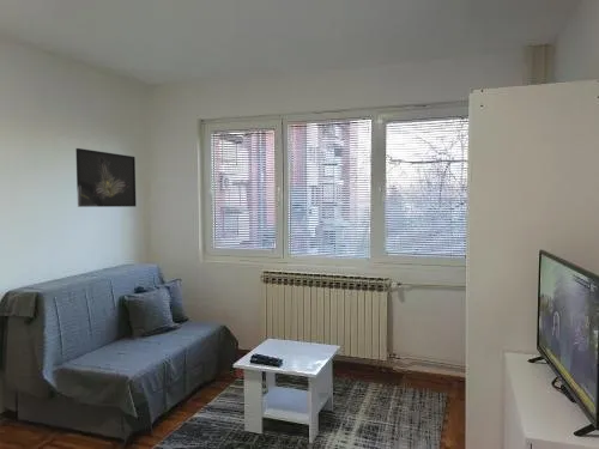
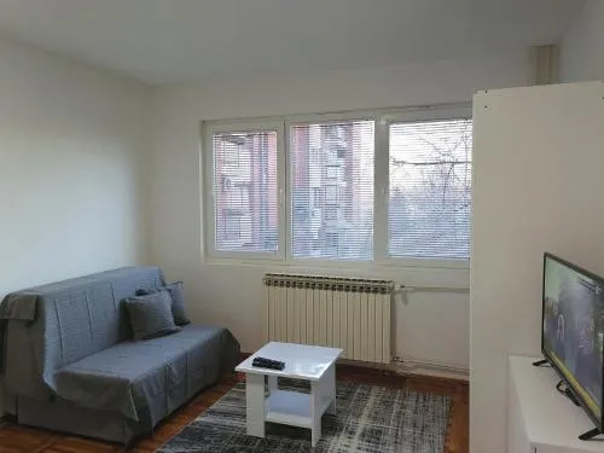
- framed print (108, 180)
